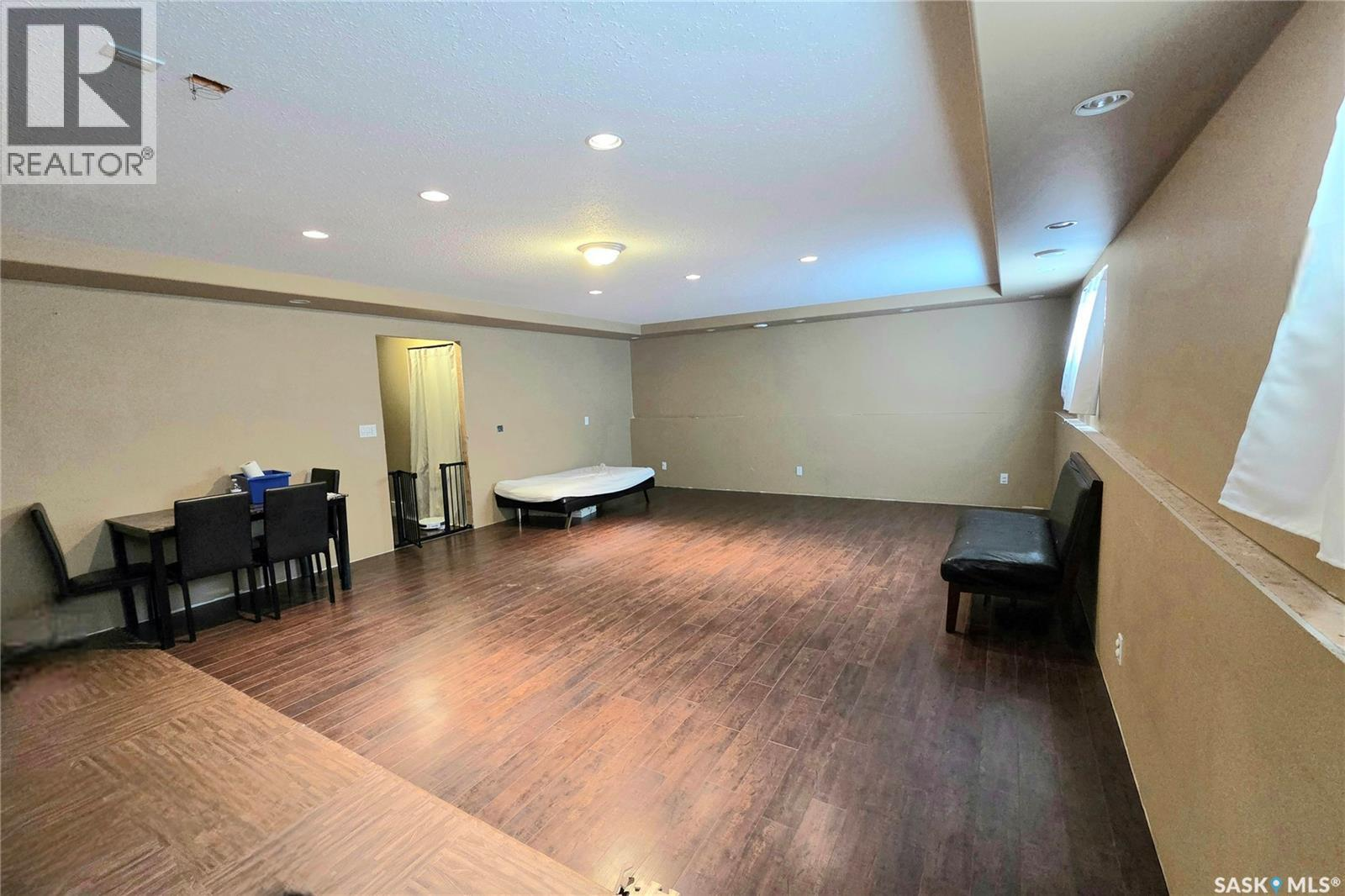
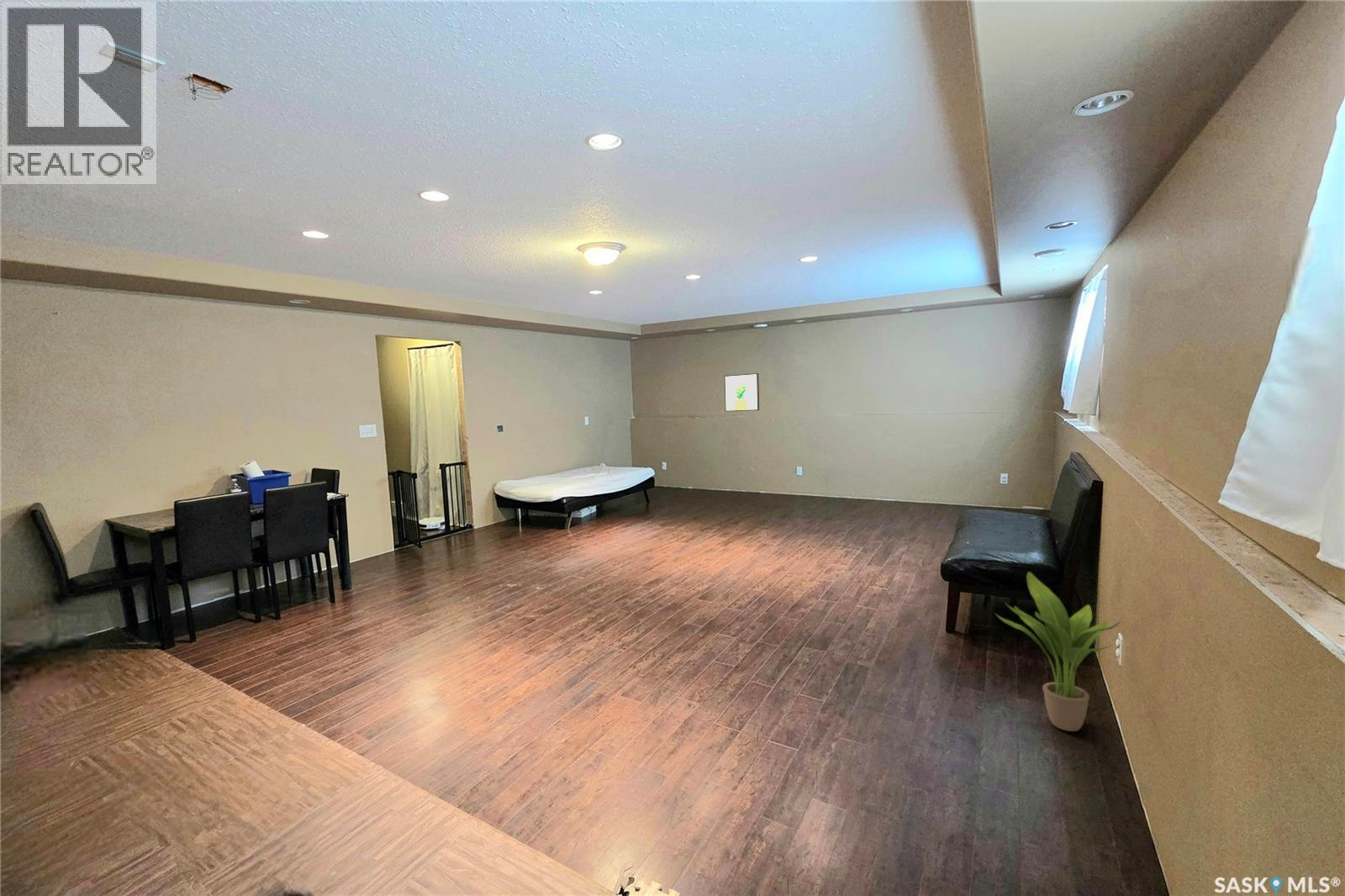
+ potted plant (1052, 655)
+ wall art (741, 393)
